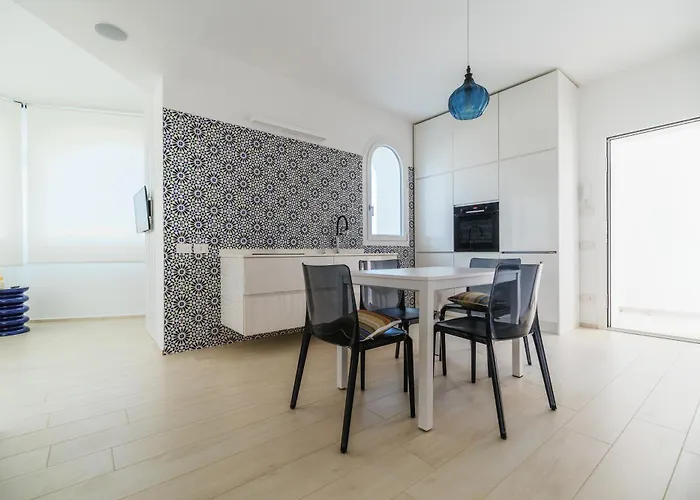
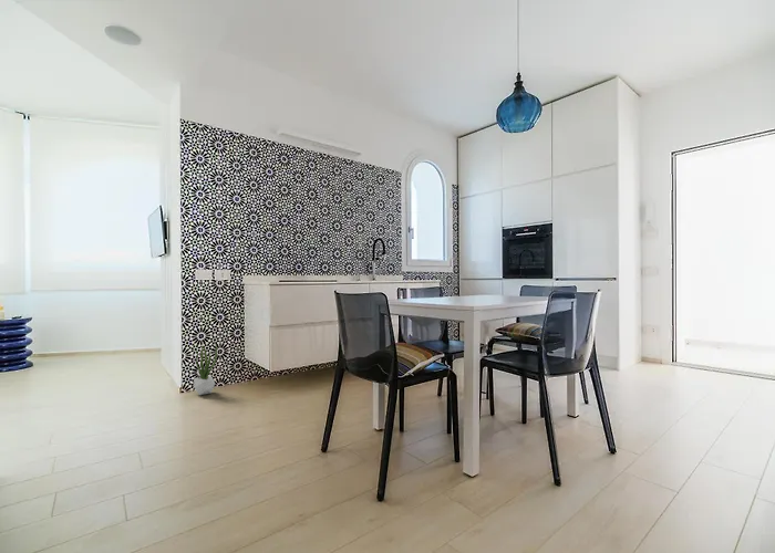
+ potted plant (206, 368)
